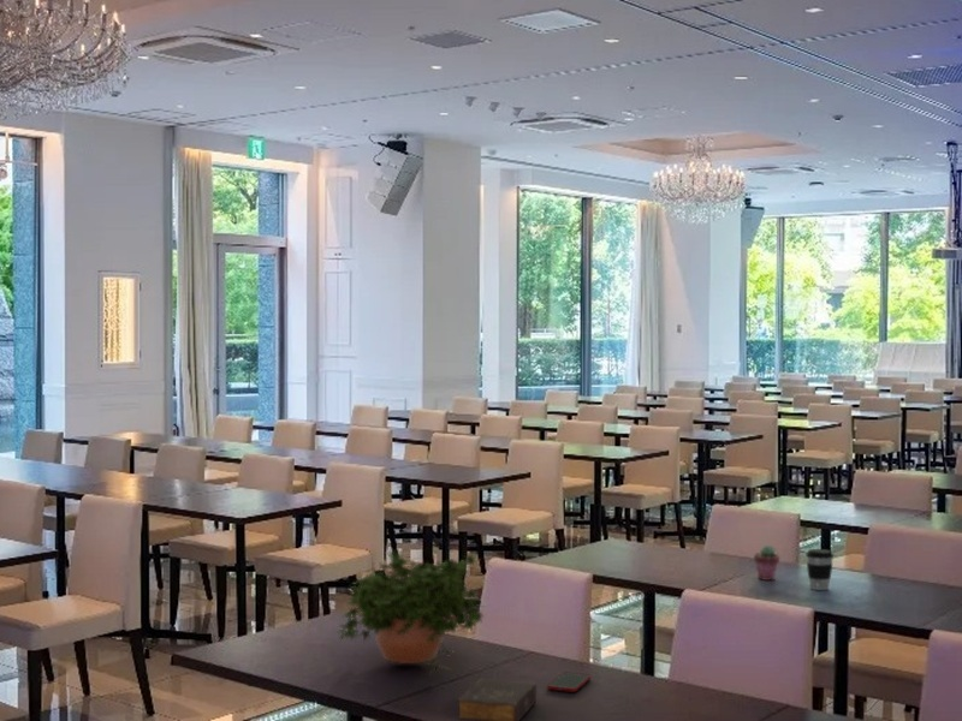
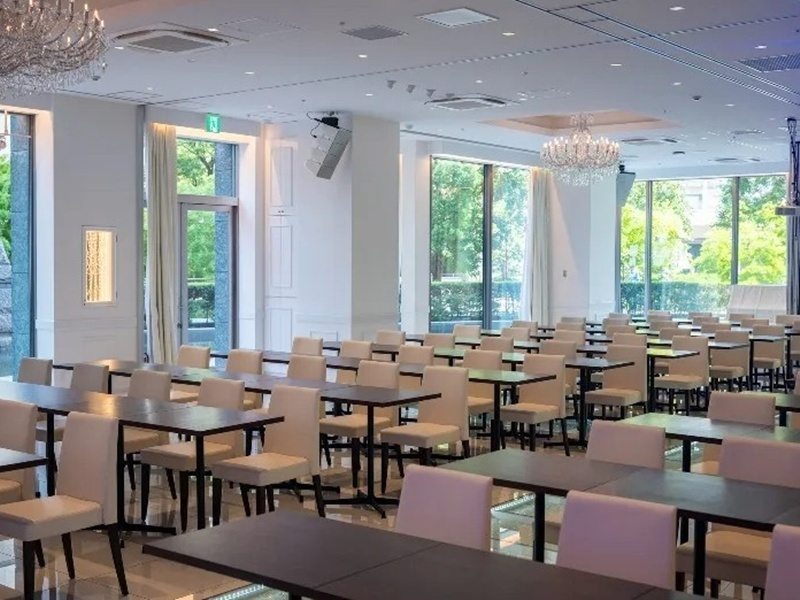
- book (498, 701)
- potted plant (409, 607)
- coffee cup (819, 570)
- cell phone (569, 681)
- potted succulent (766, 561)
